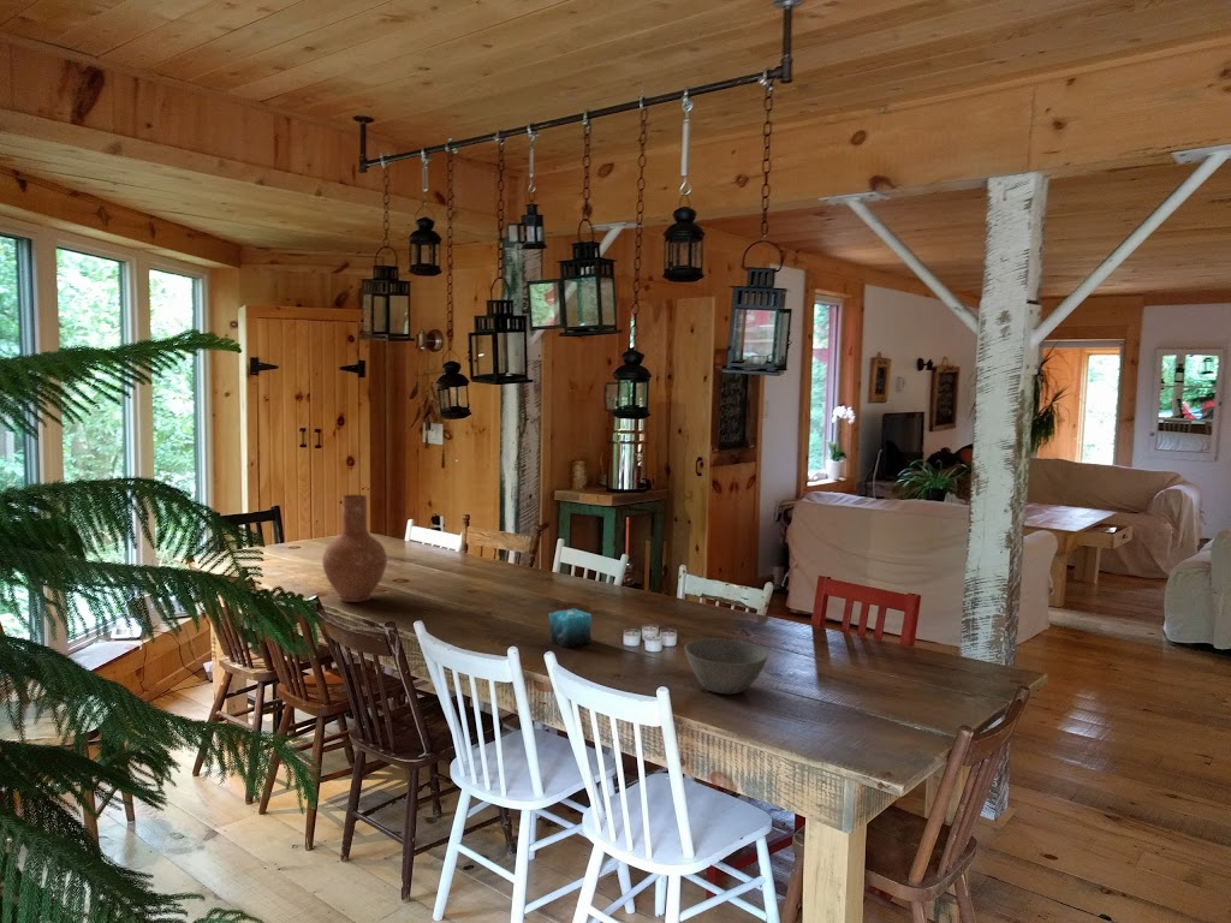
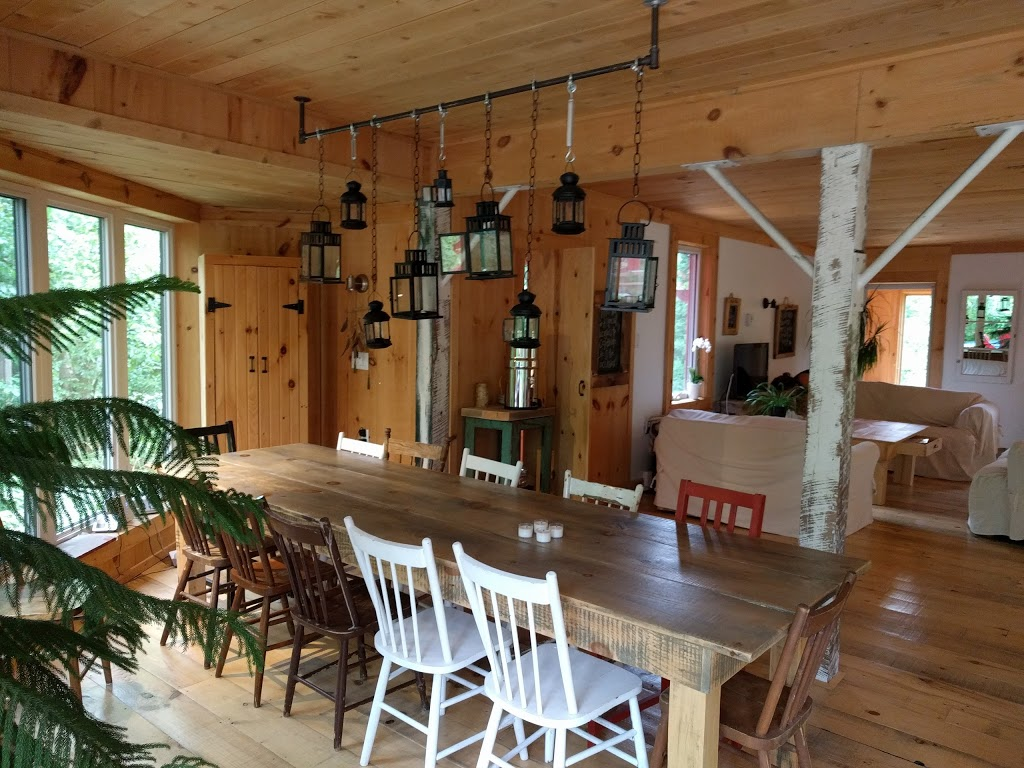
- vase (355, 547)
- candle (570, 621)
- bowl (726, 668)
